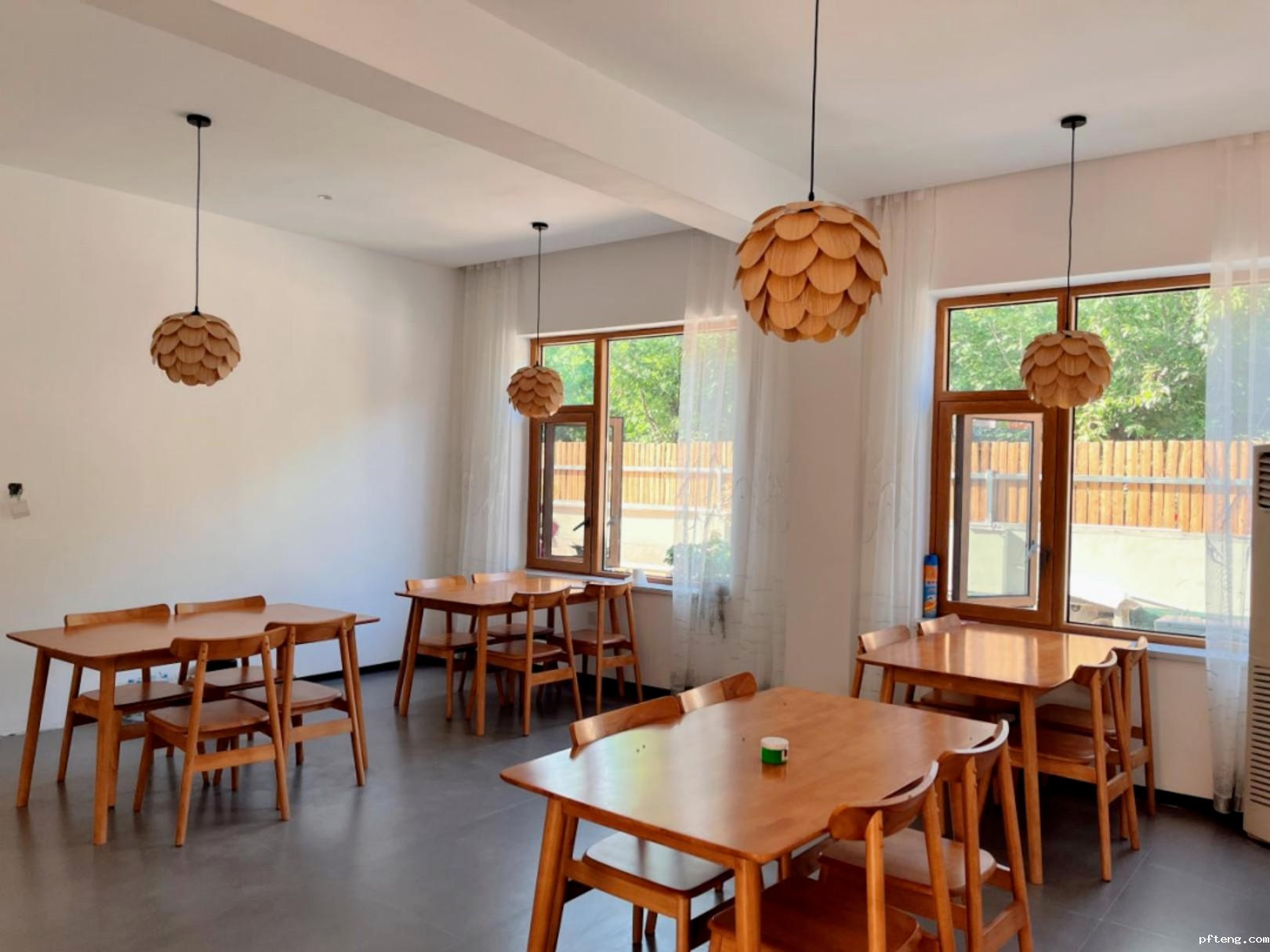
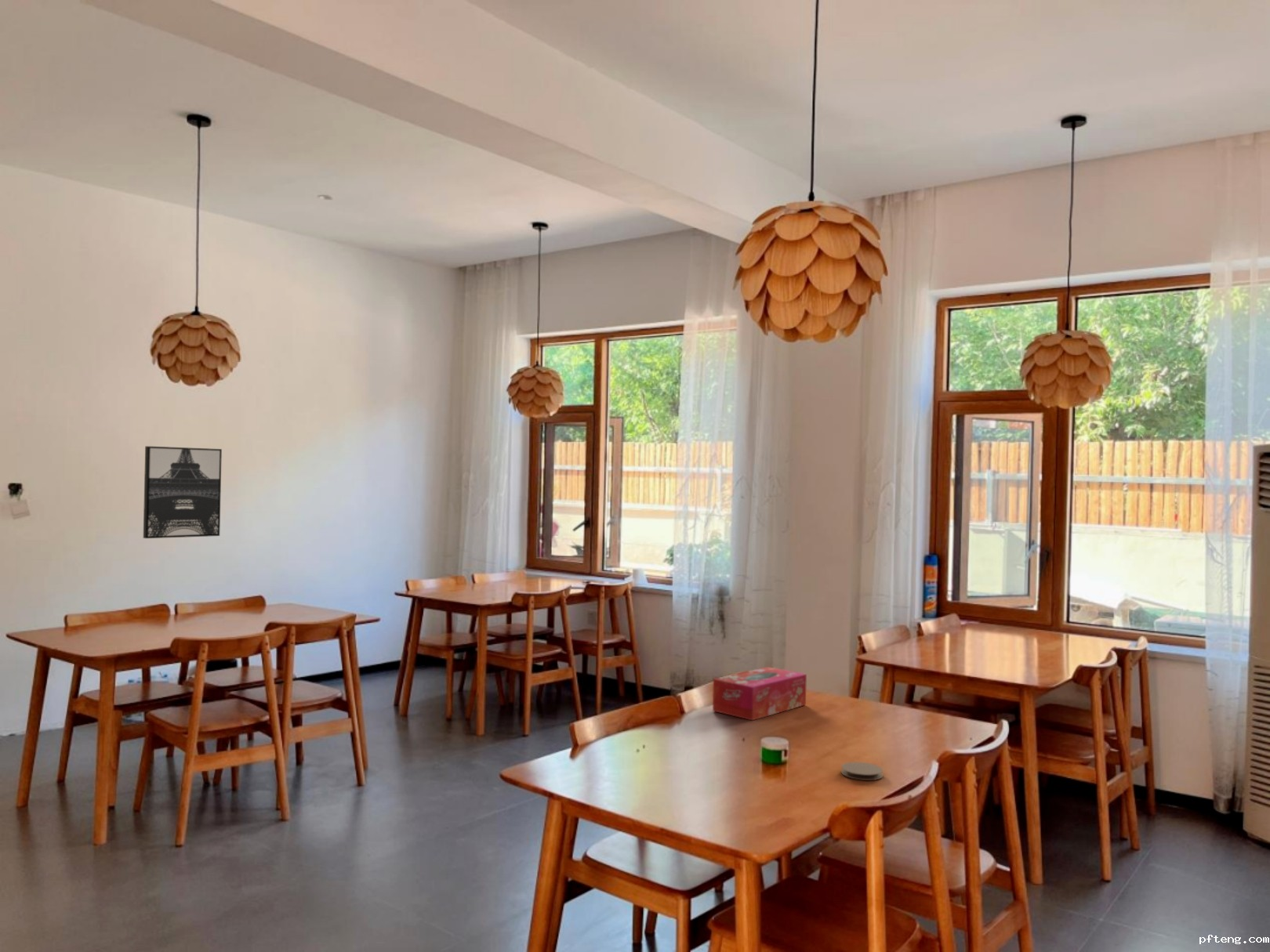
+ tissue box (760, 692)
+ coaster (862, 771)
+ wall art (183, 492)
